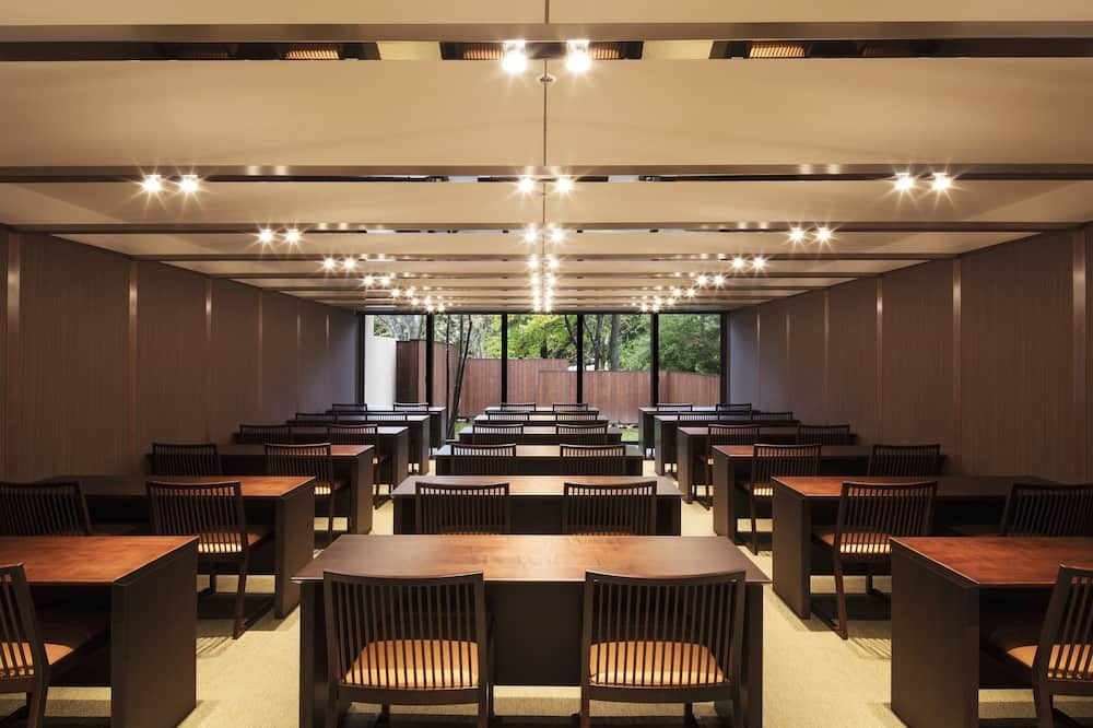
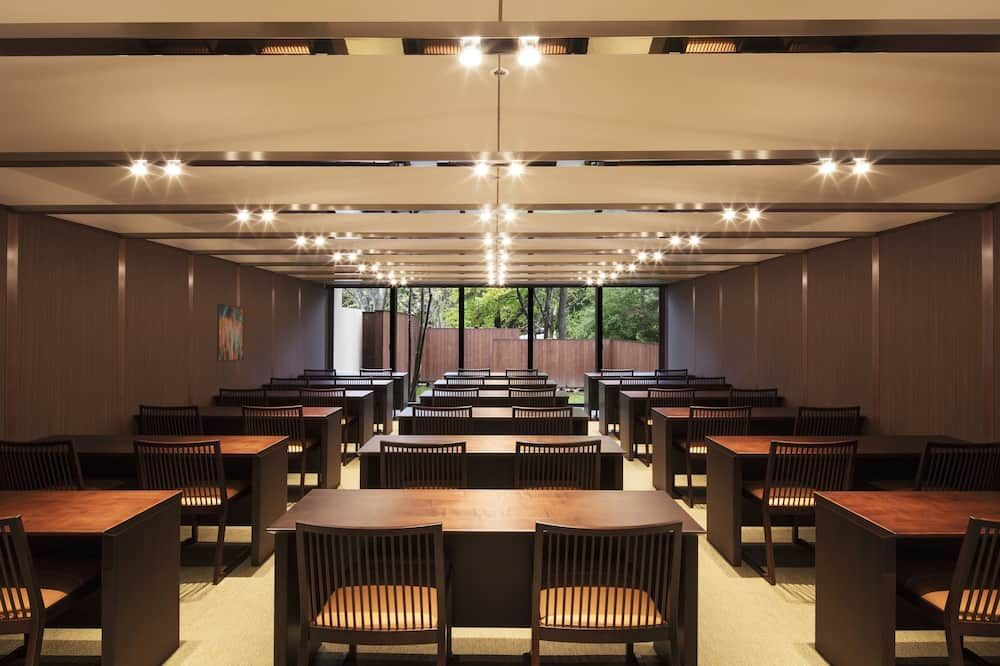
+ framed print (231, 333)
